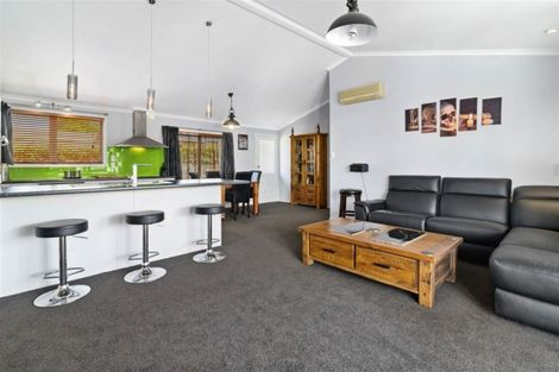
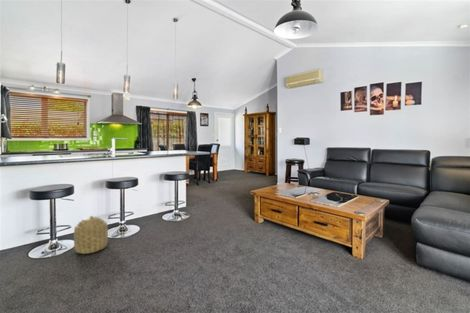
+ basket (91, 232)
